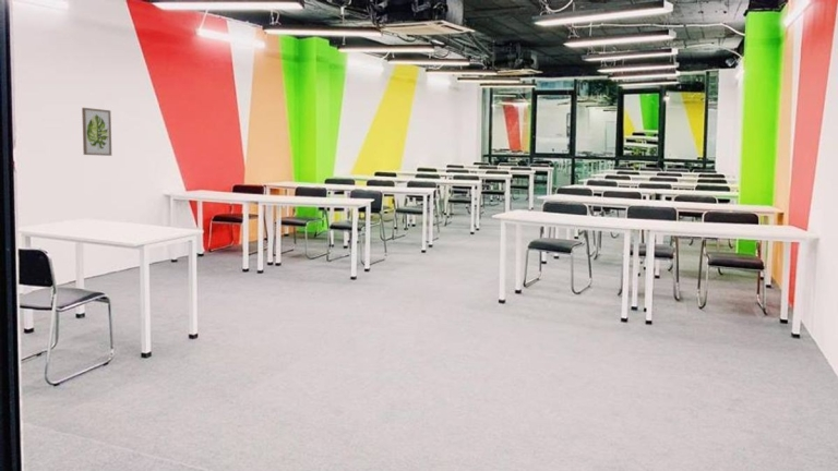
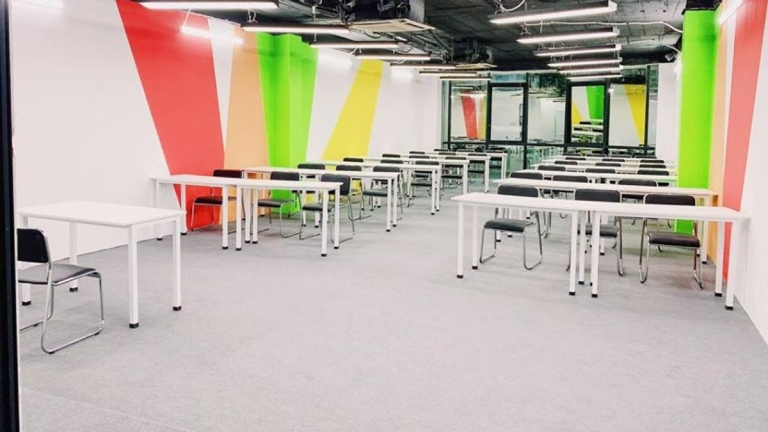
- wall art (97, 132)
